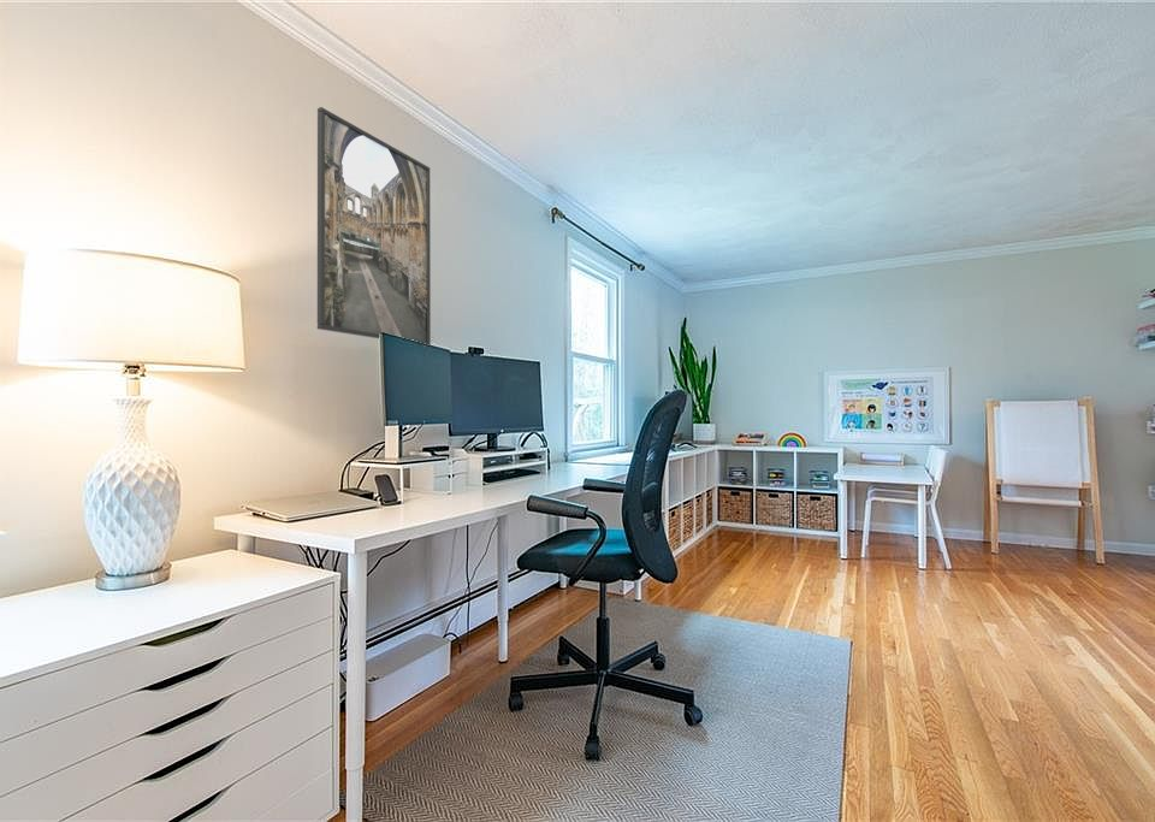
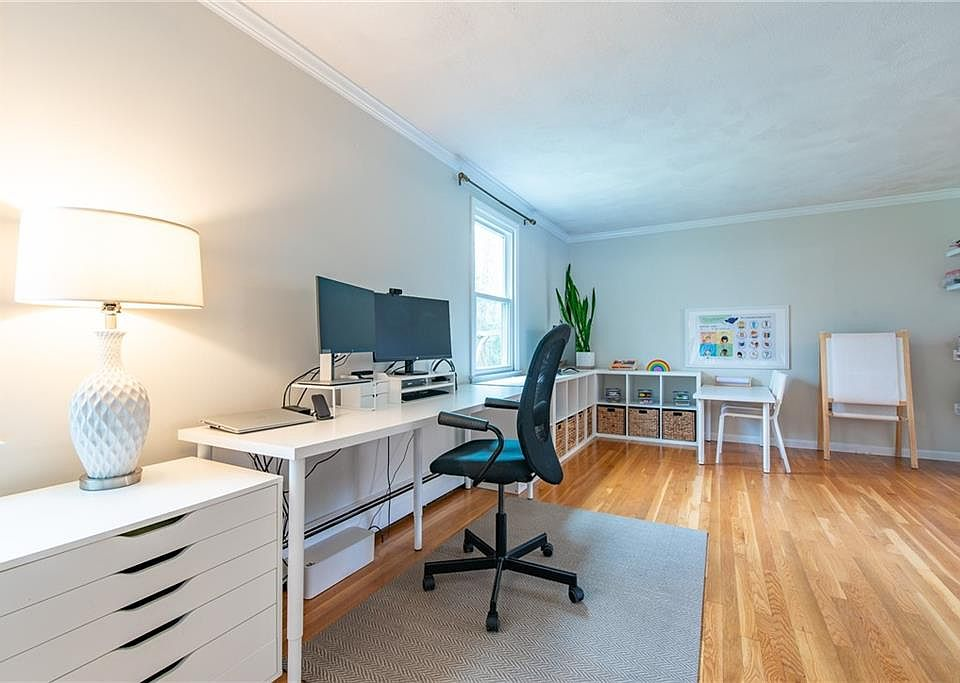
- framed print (379, 239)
